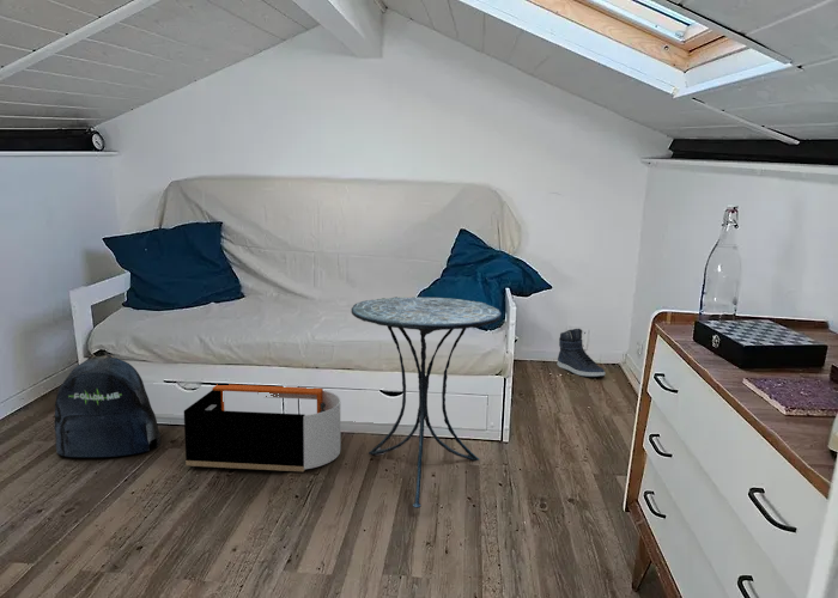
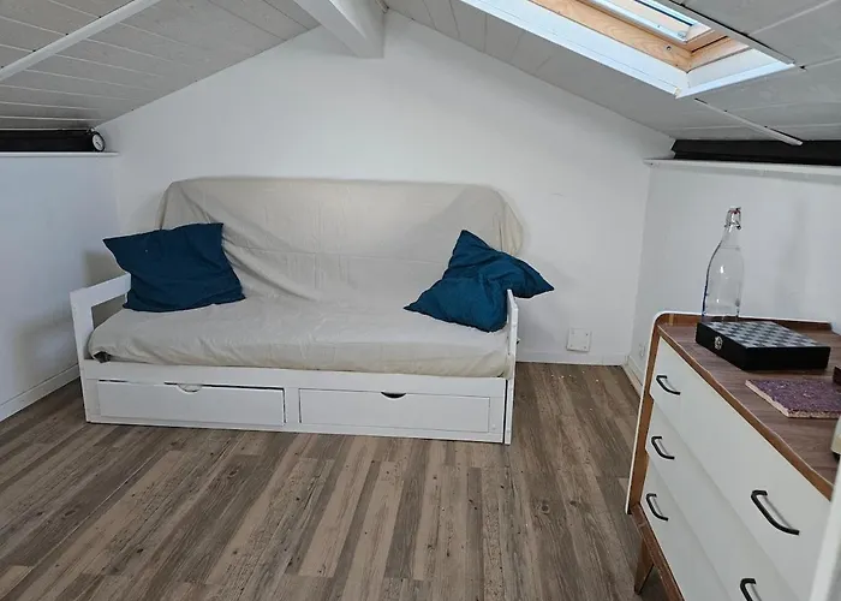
- sneaker (581, 350)
- backpack (108, 401)
- side table (424, 391)
- storage bin (271, 425)
